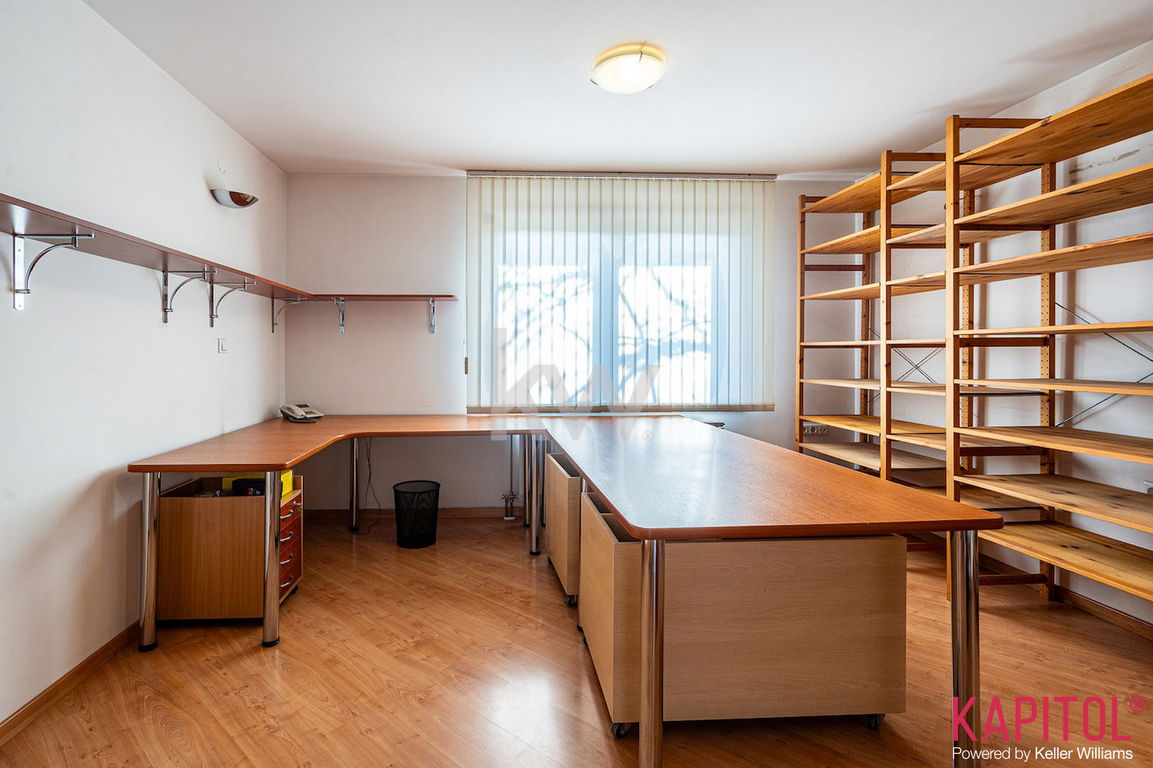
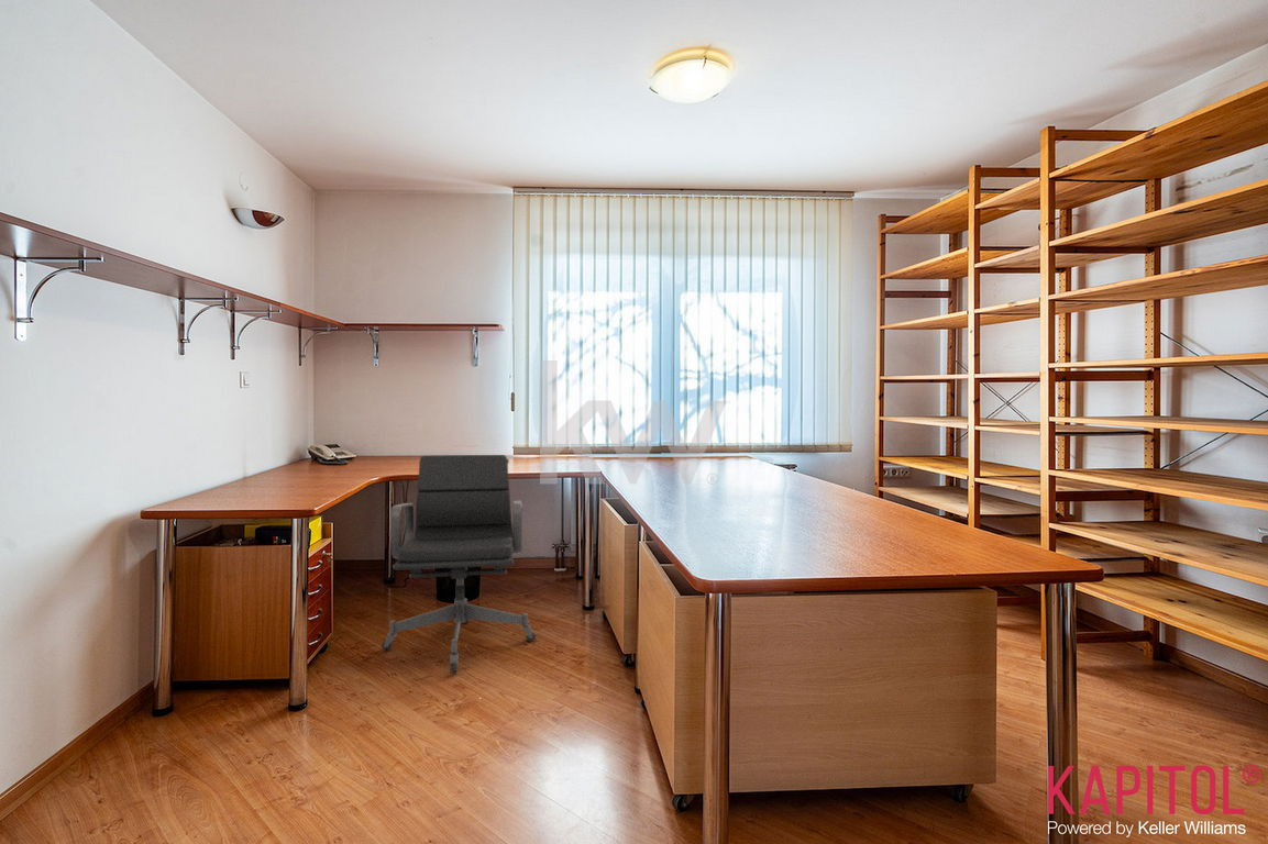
+ office chair (460, 552)
